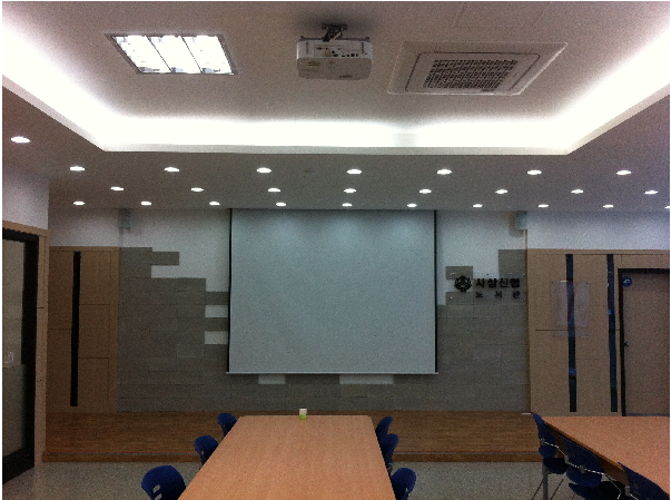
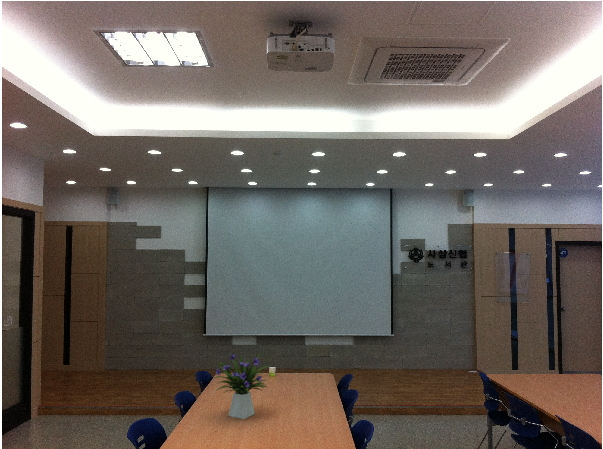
+ flower arrangement (243, 382)
